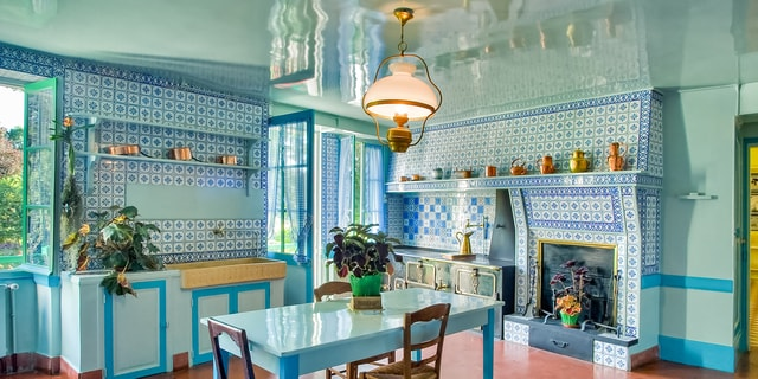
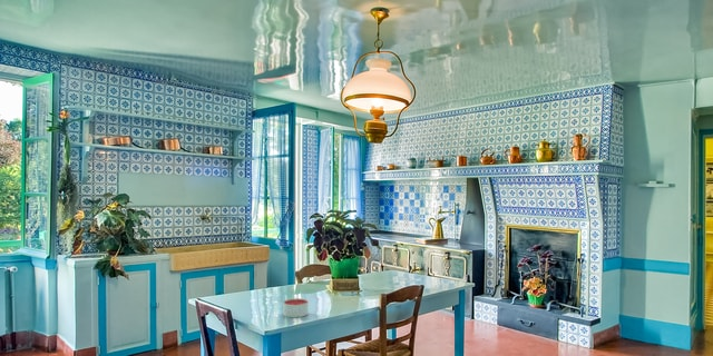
+ candle (295, 307)
